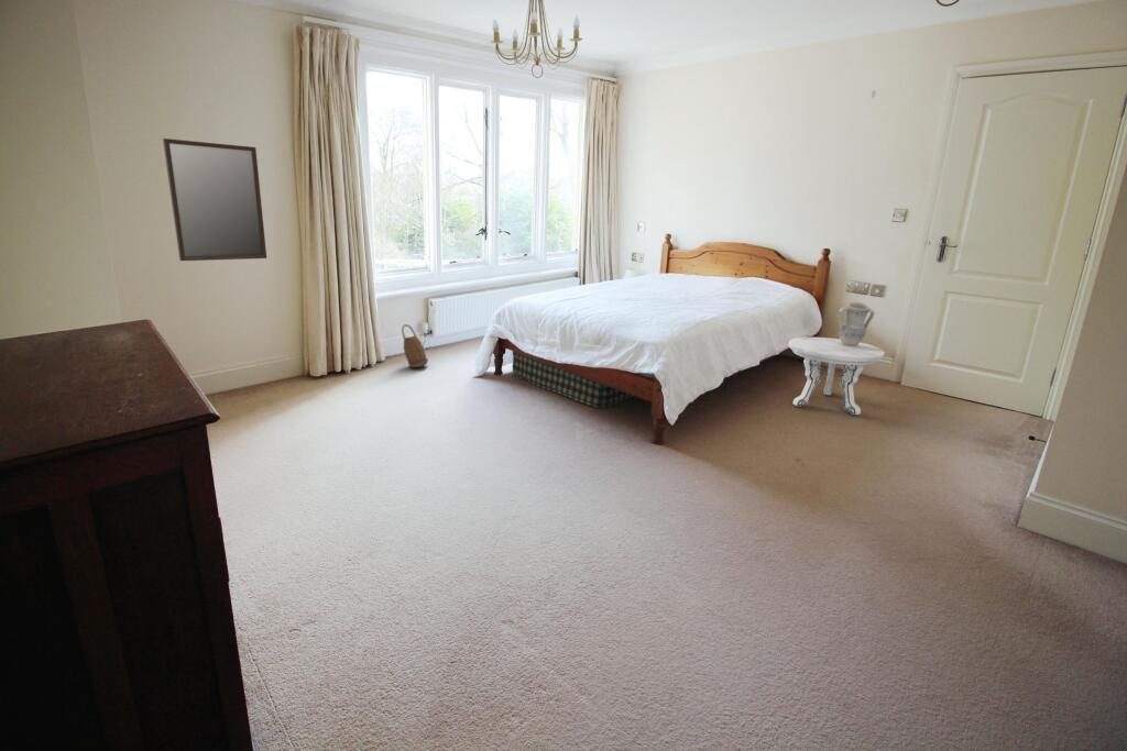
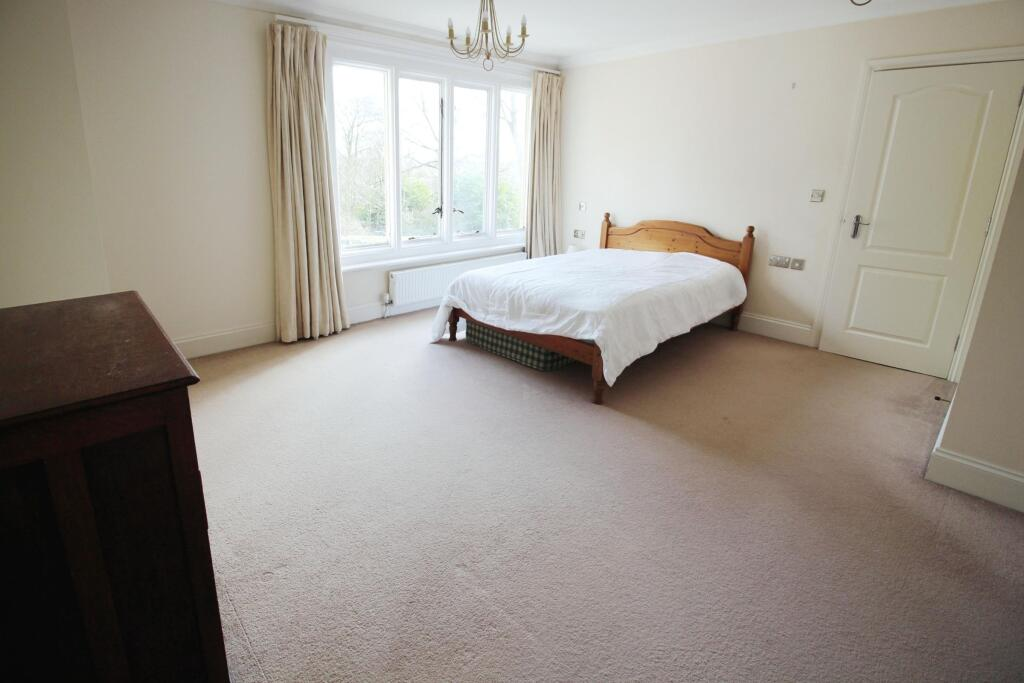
- vase (853, 323)
- basket (416, 346)
- home mirror (218, 202)
- side table (830, 375)
